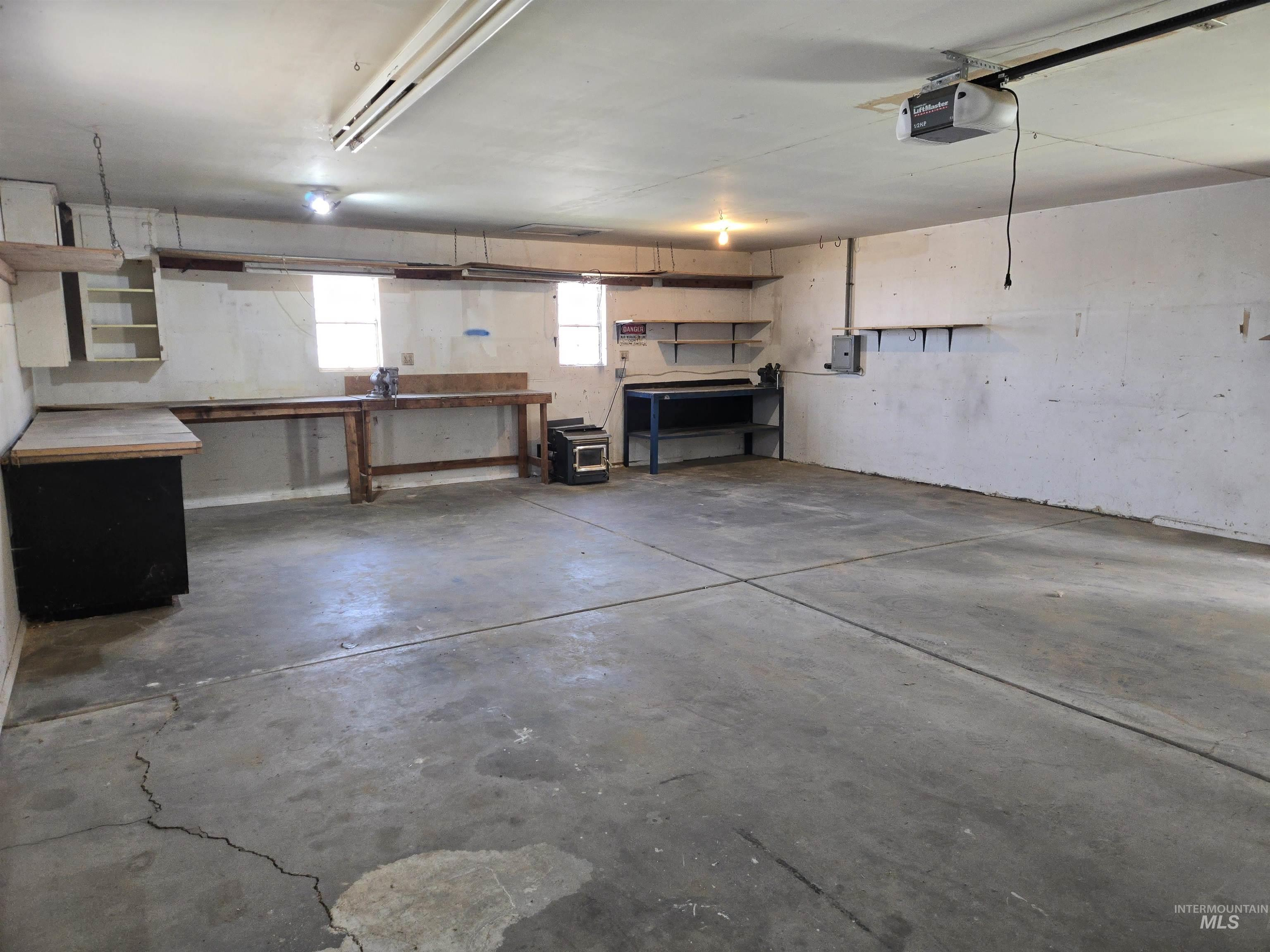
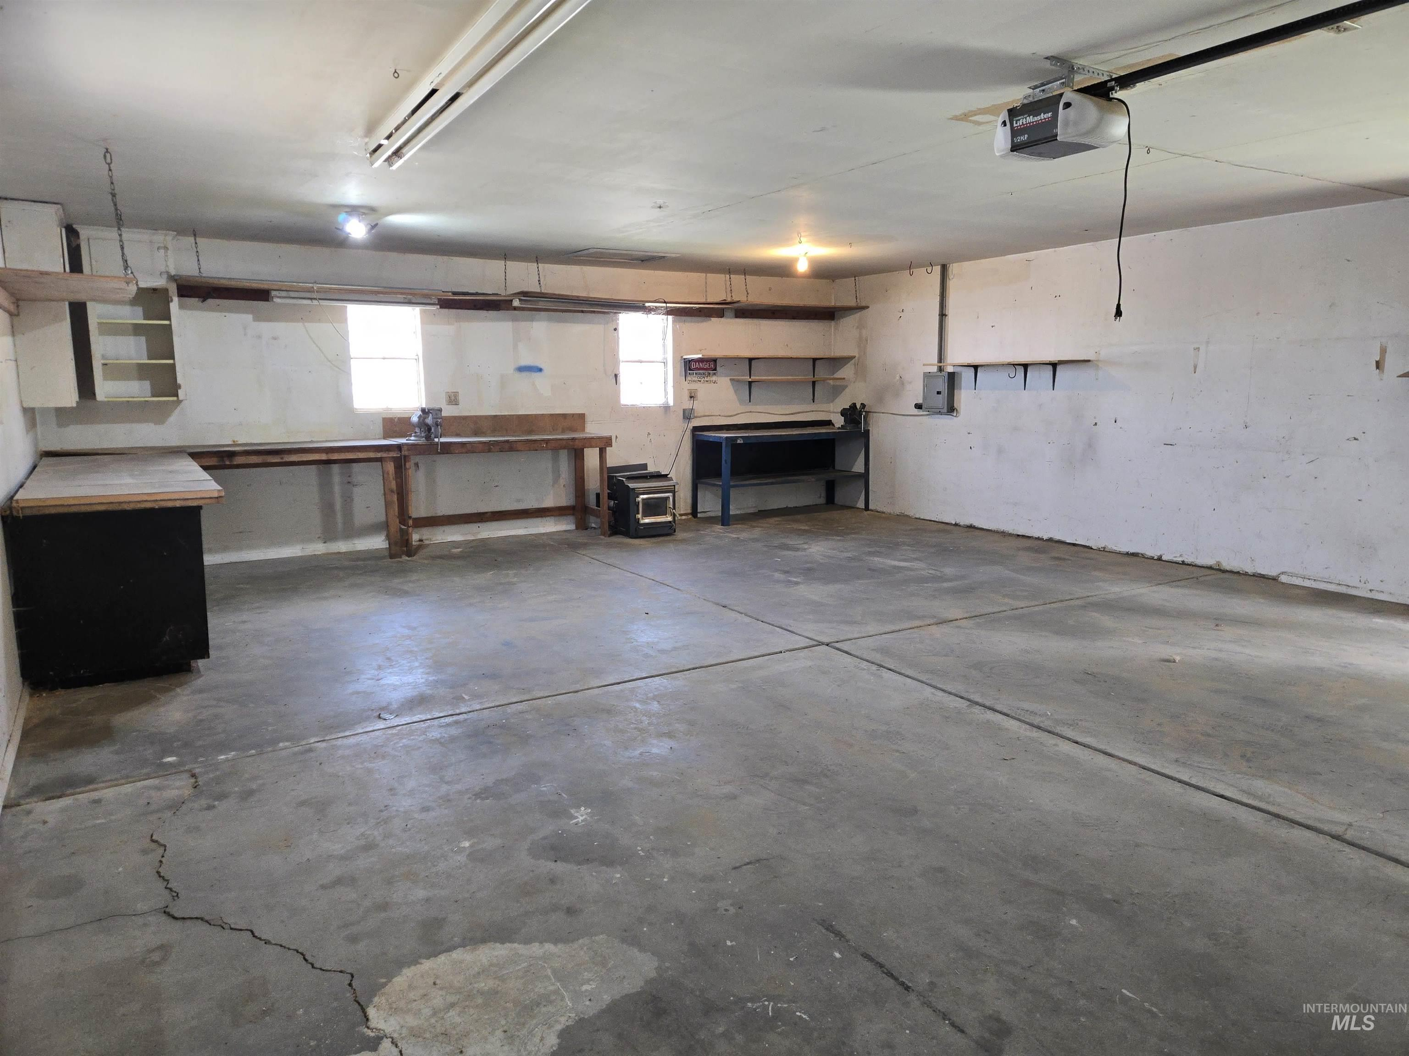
+ smoke detector (659, 205)
